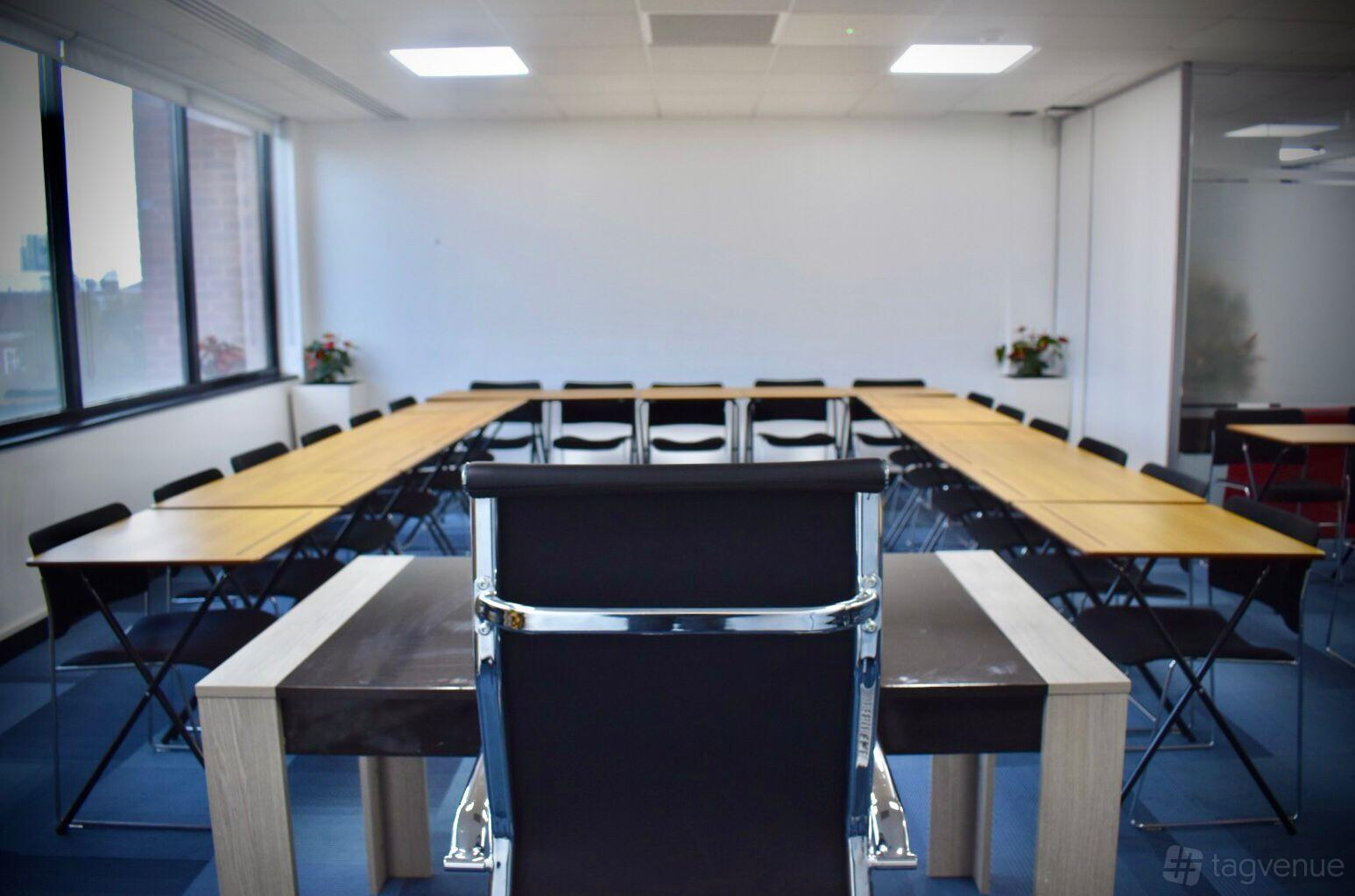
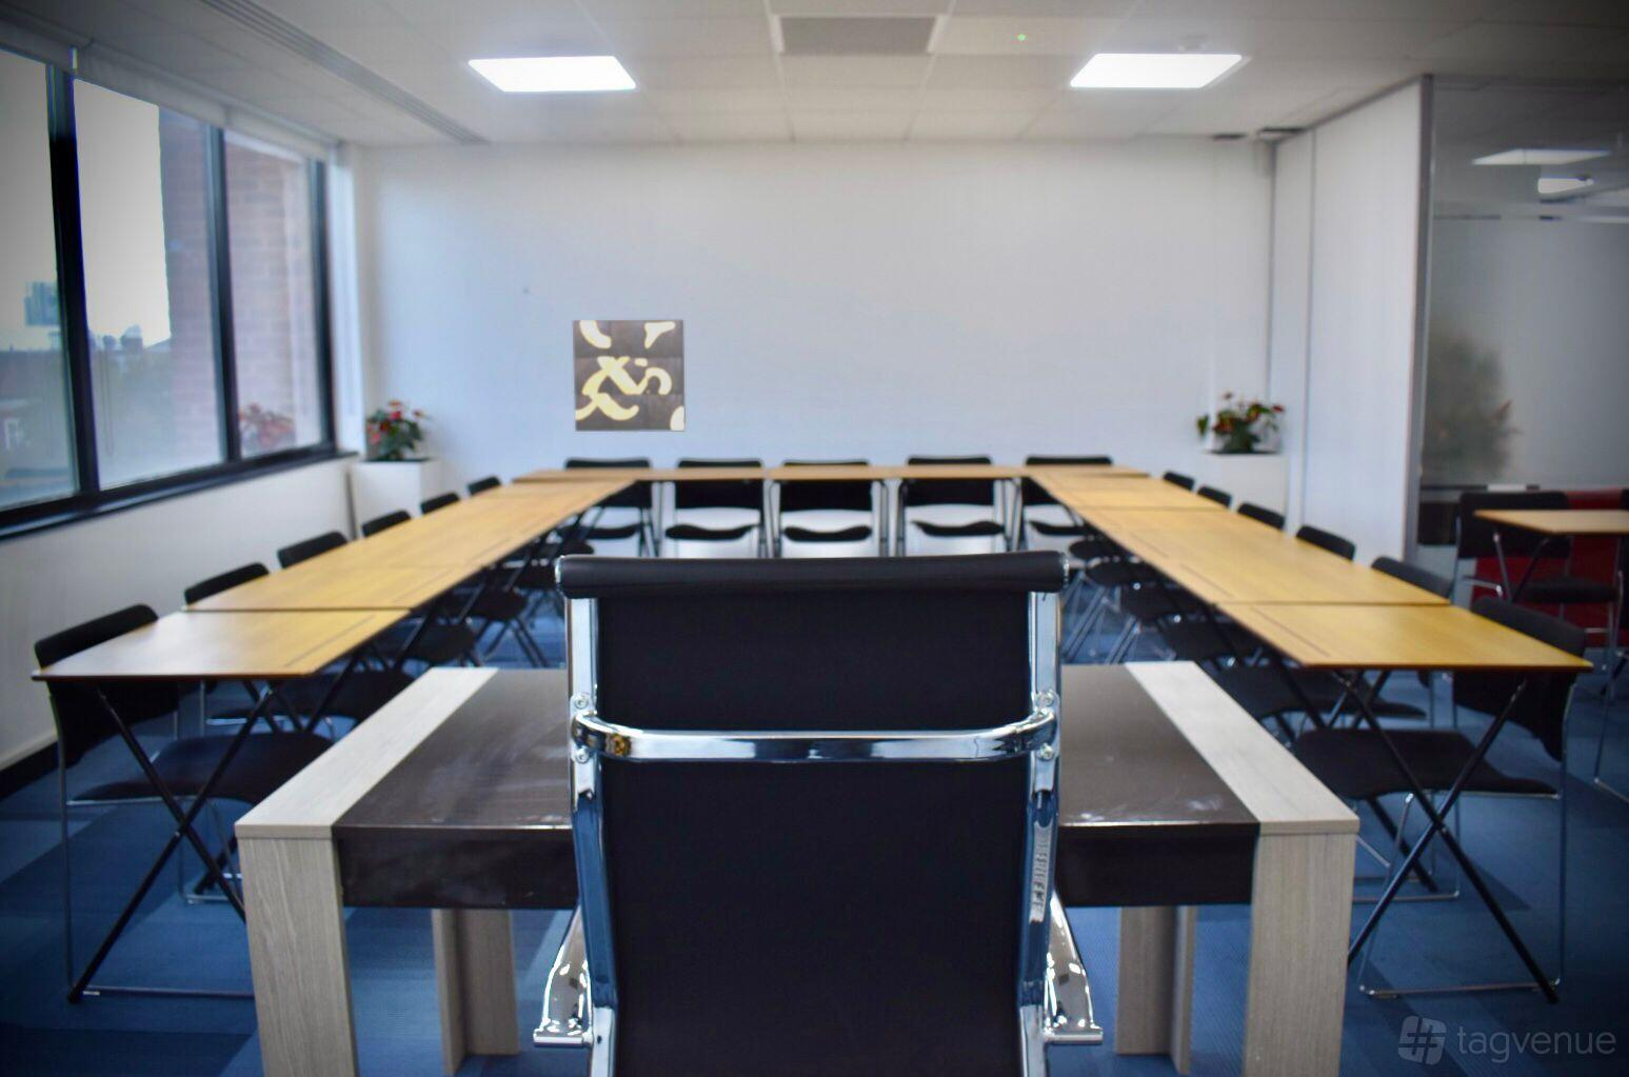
+ wall art (629, 376)
